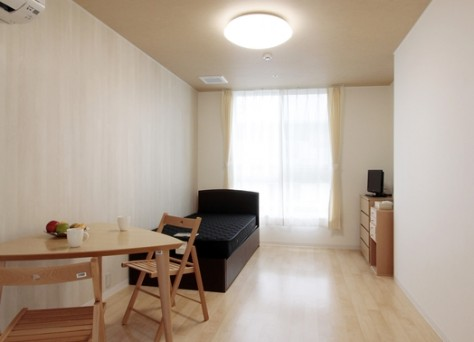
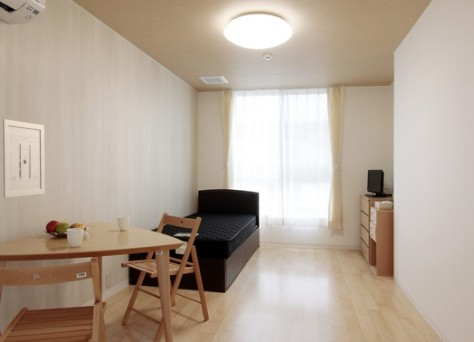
+ wall art (25, 159)
